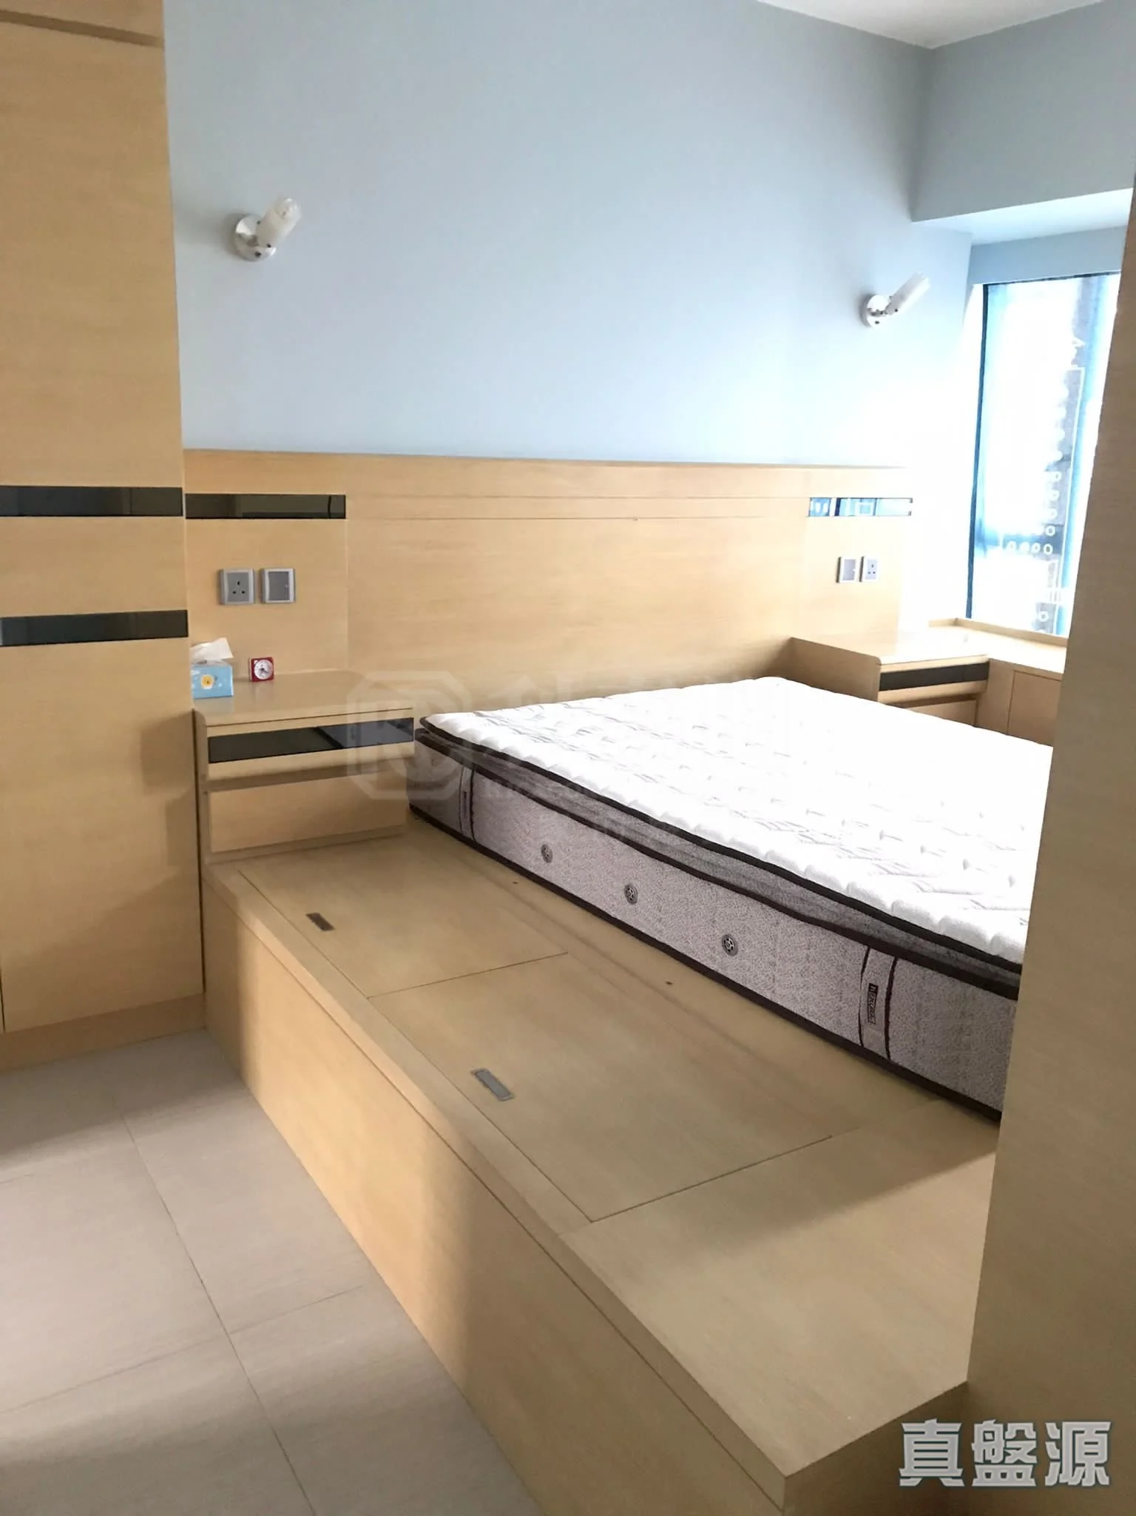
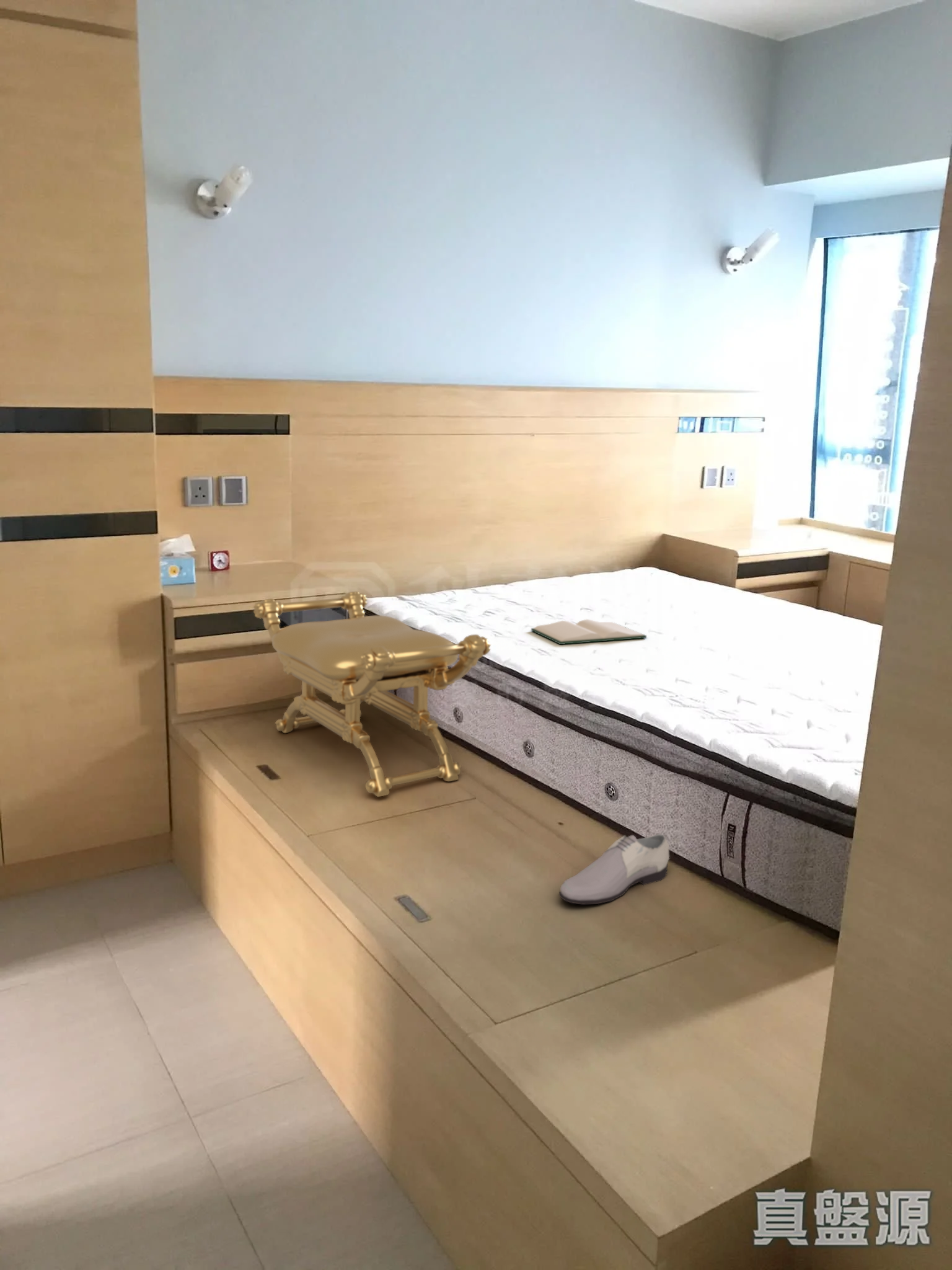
+ hardback book (588, 630)
+ shoe (614, 863)
+ stool (363, 685)
